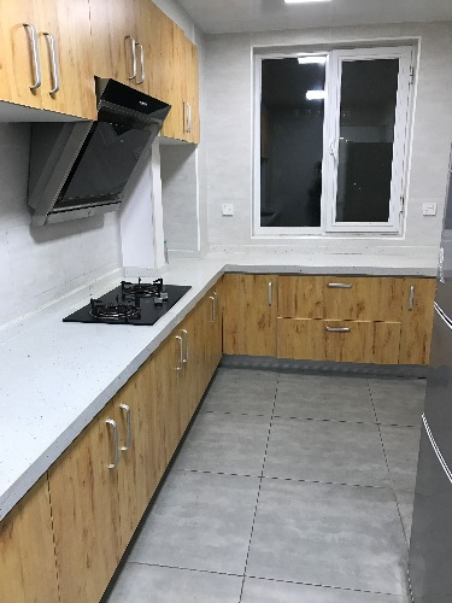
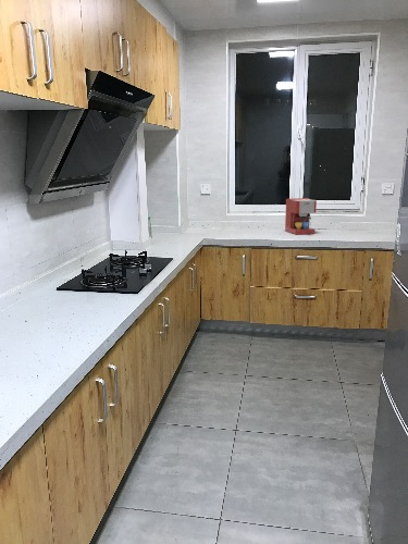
+ coffee maker (300, 215)
